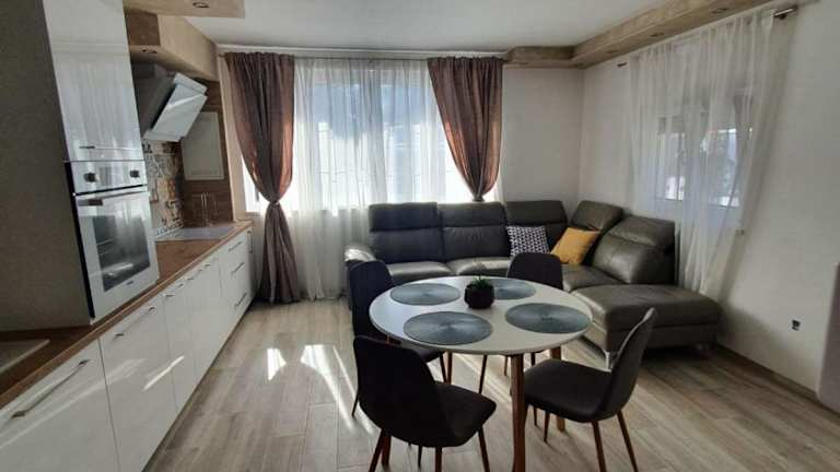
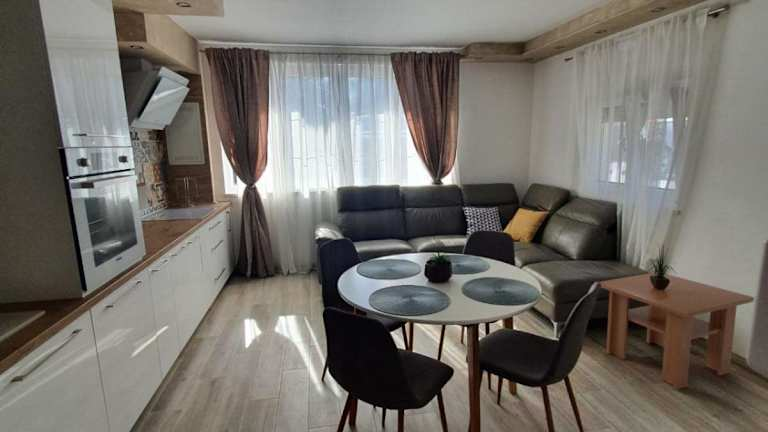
+ potted plant (659, 261)
+ coffee table (667, 326)
